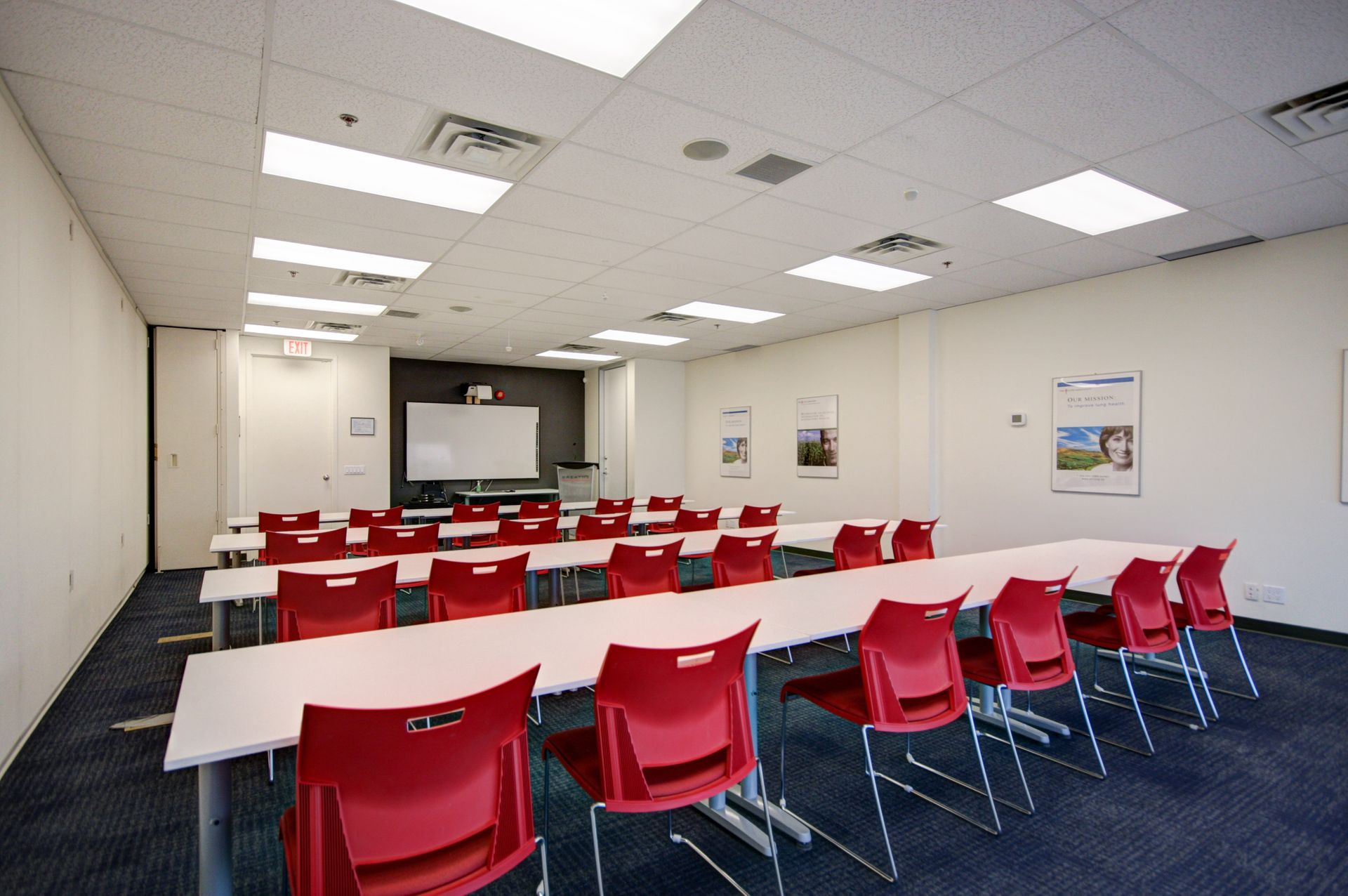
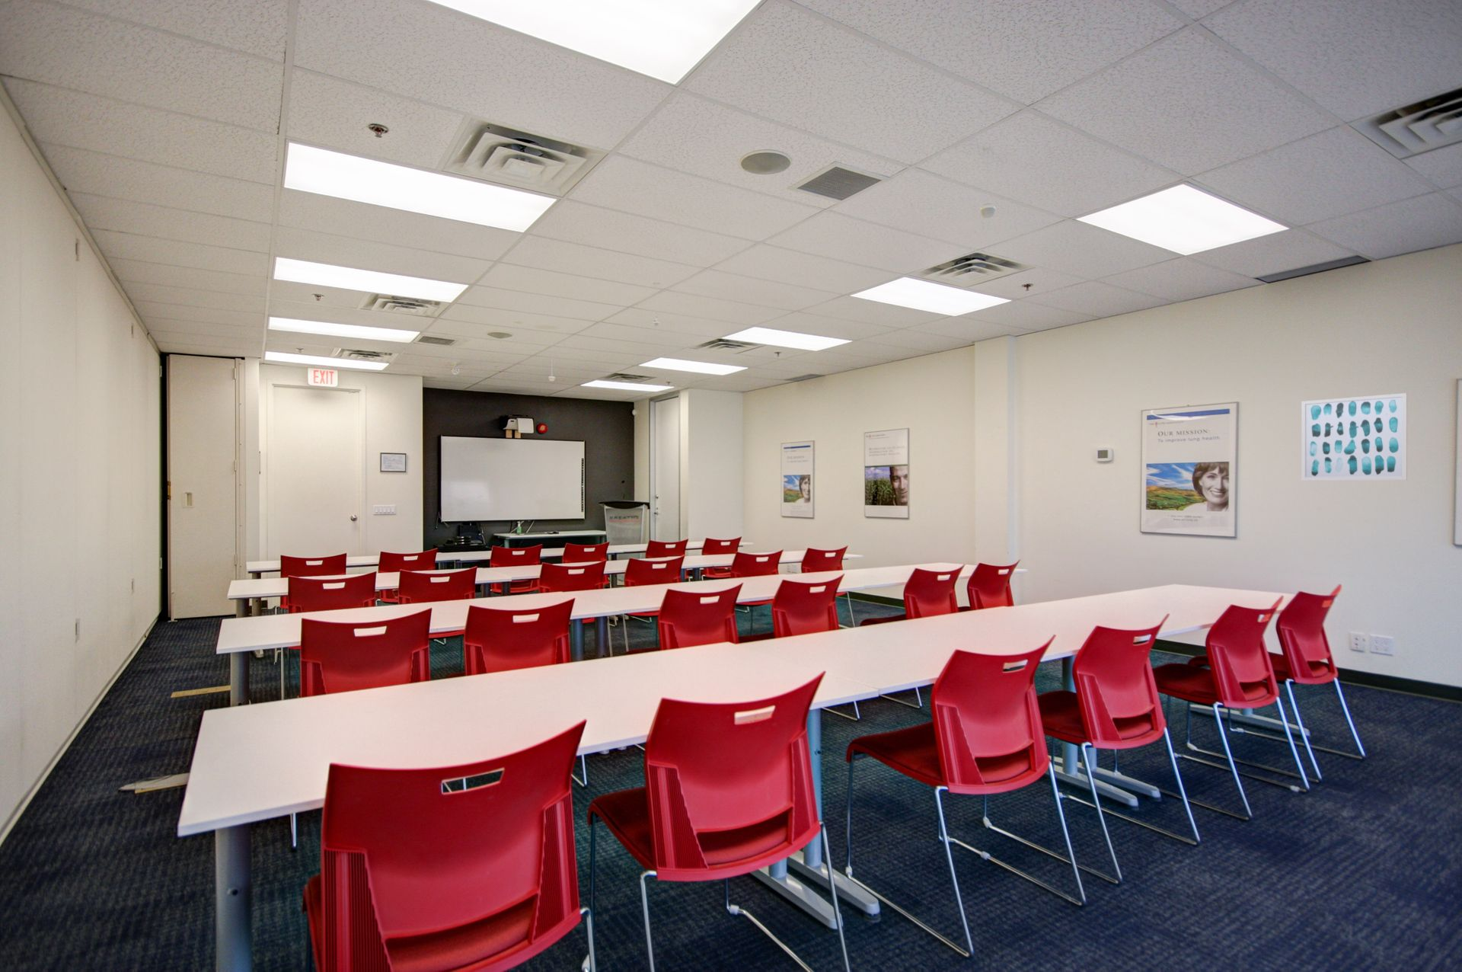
+ wall art (1351, 438)
